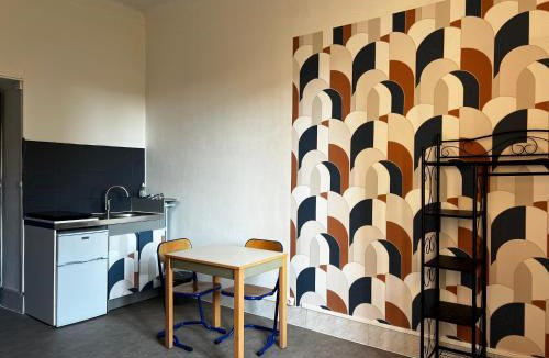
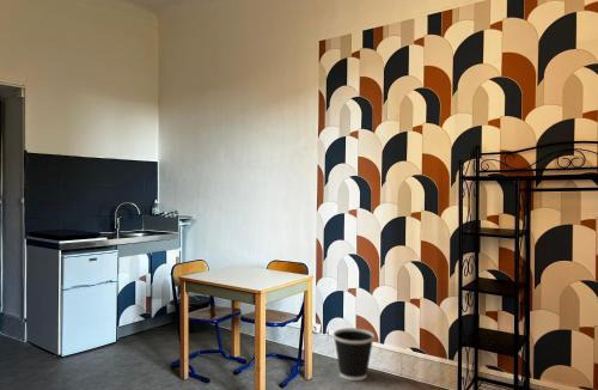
+ wastebasket (353, 354)
